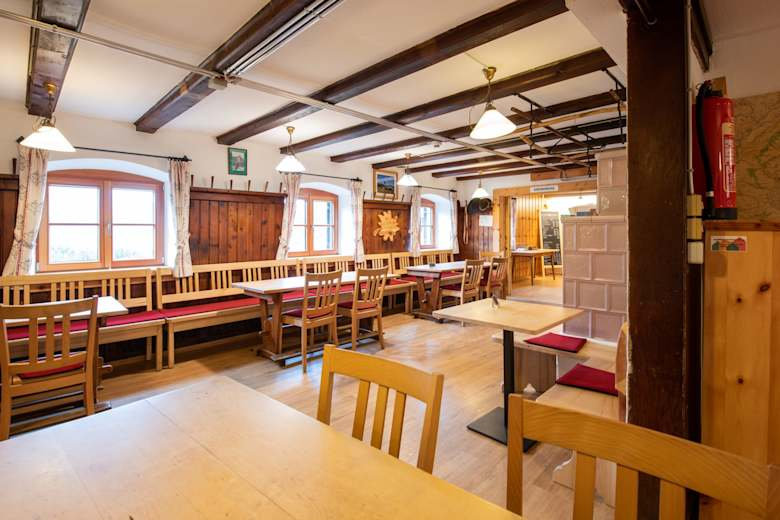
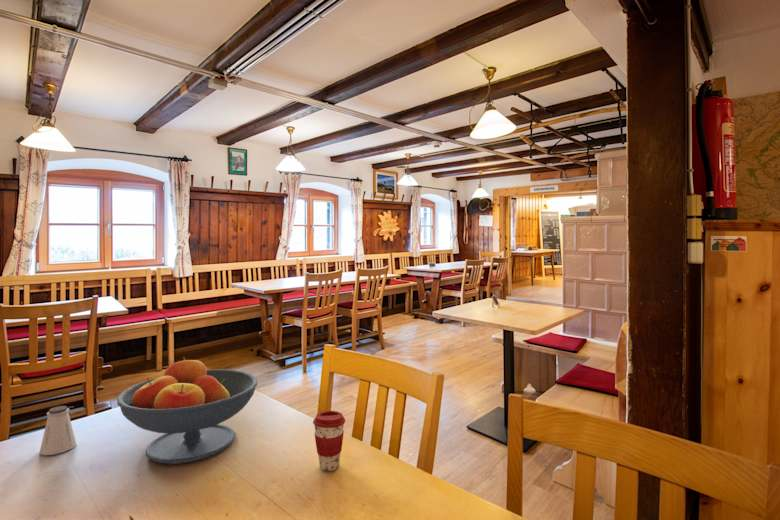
+ coffee cup (329, 440)
+ saltshaker (58, 428)
+ fruit bowl (192, 405)
